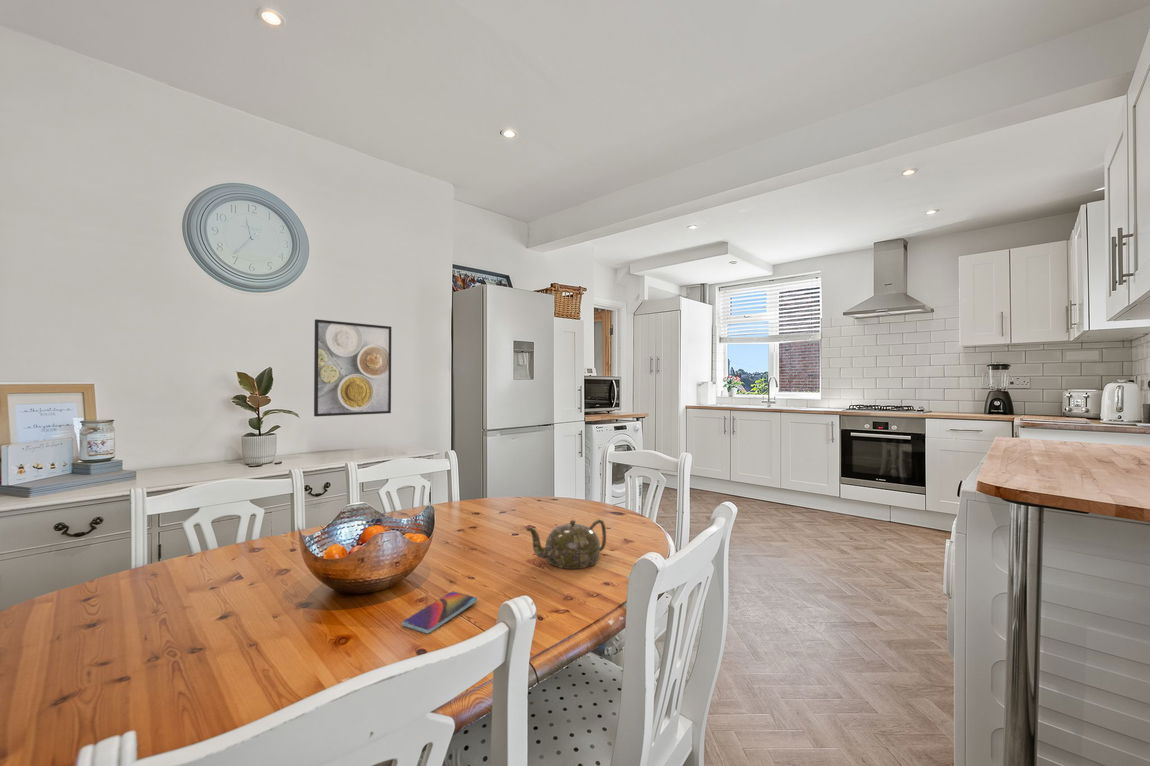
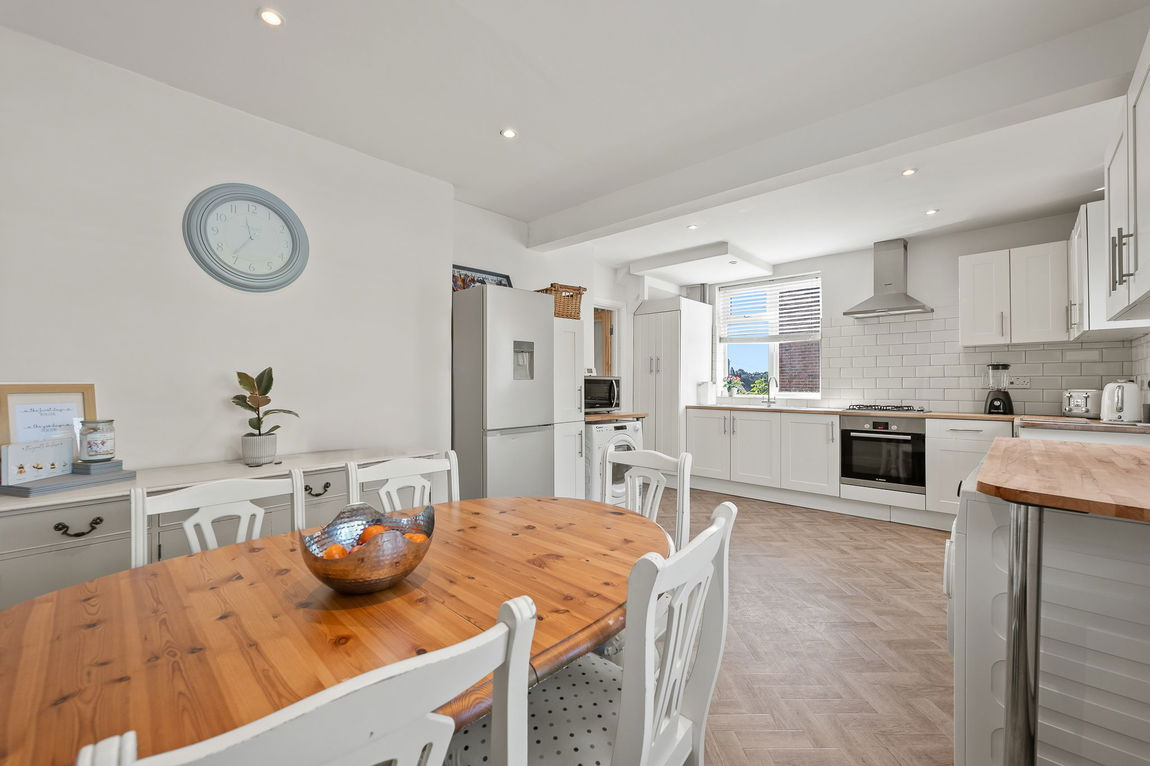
- smartphone (441, 610)
- teapot (568, 540)
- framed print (354, 368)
